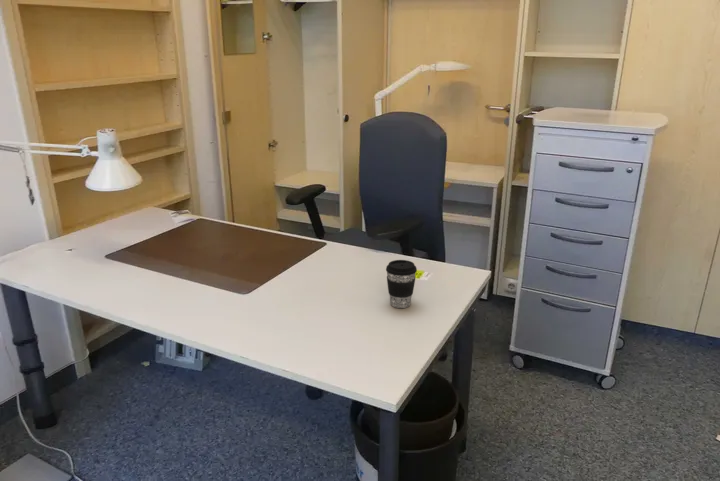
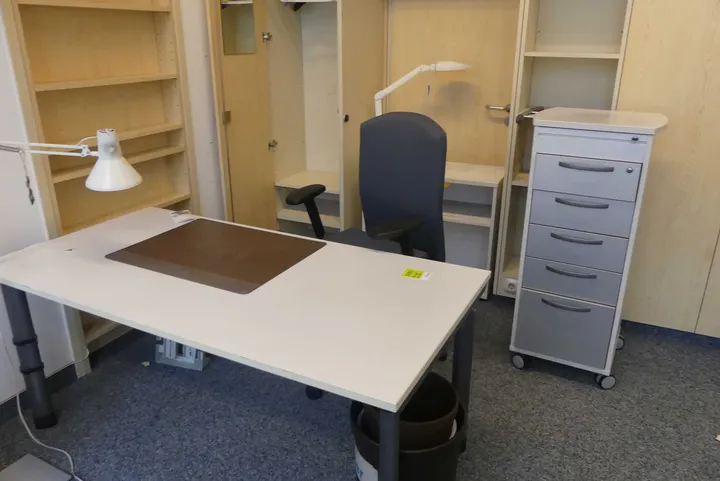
- coffee cup (401, 284)
